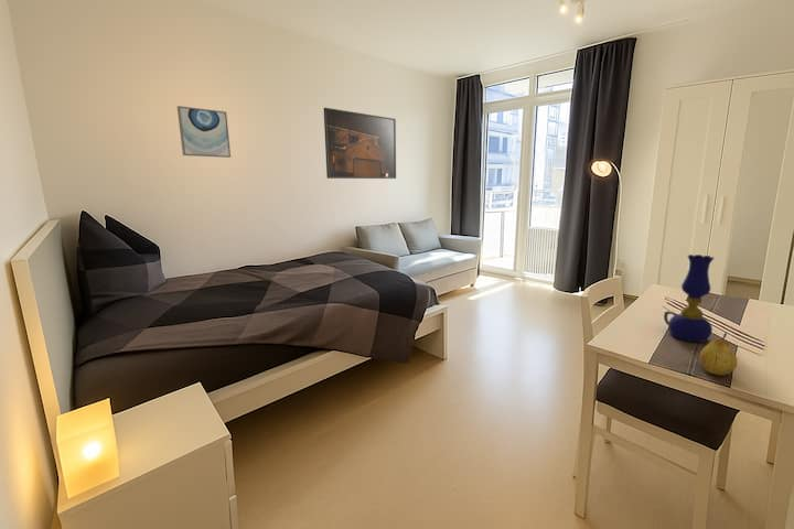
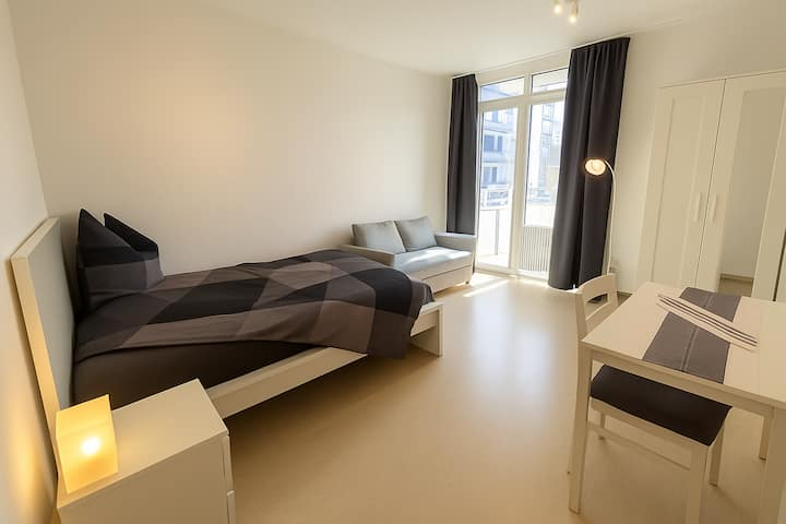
- wall art (205, 132)
- oil lamp (688, 295)
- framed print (363, 147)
- fruit (718, 353)
